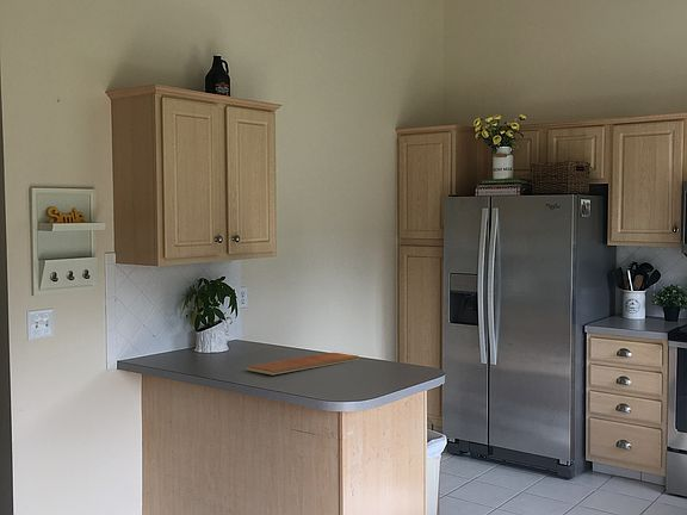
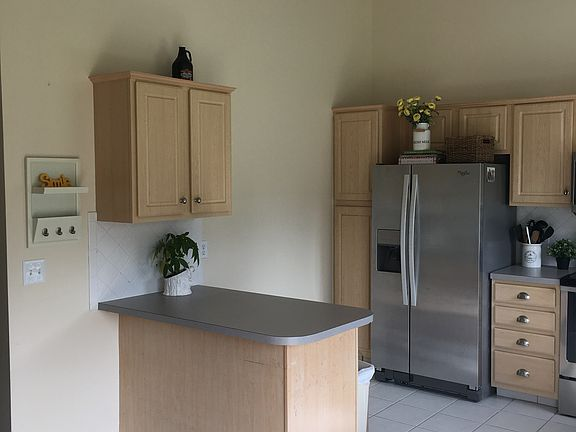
- chopping board (304, 362)
